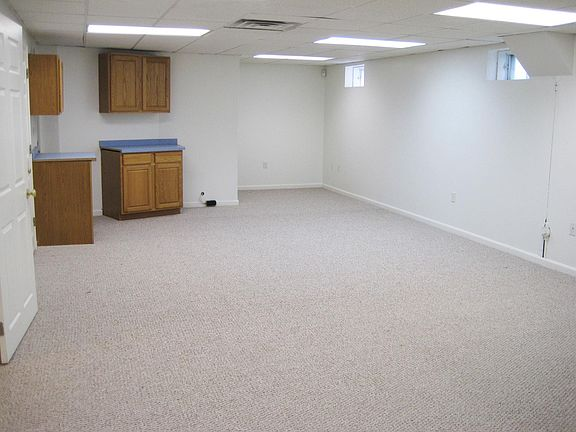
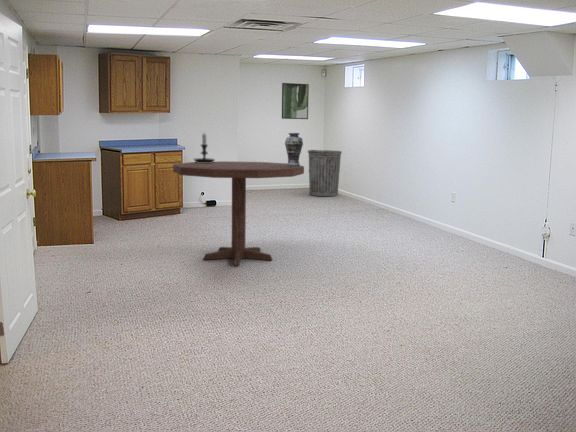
+ dining table (238, 211)
+ candle holder (203, 146)
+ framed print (295, 101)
+ vase (293, 149)
+ trash can (324, 172)
